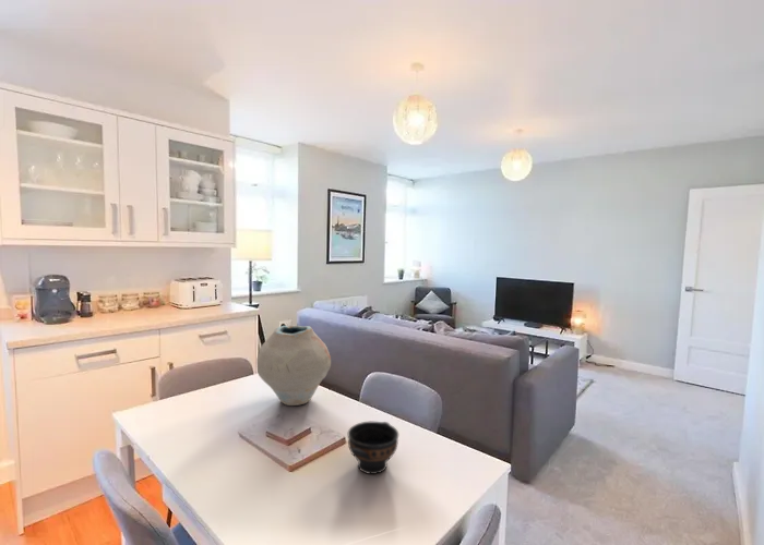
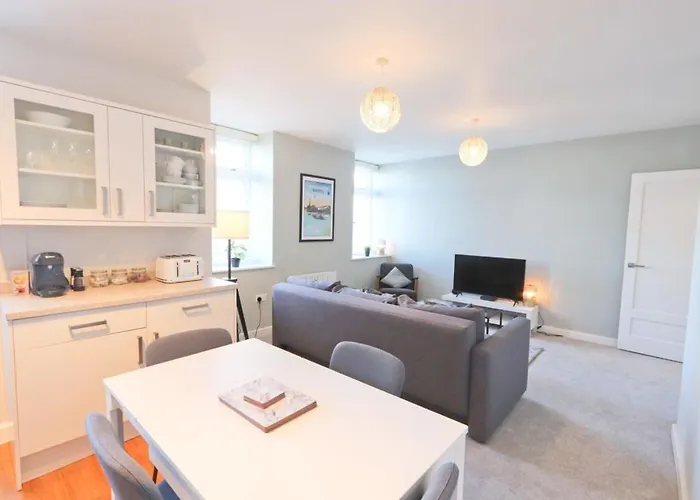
- bowl (371, 449)
- vase (294, 364)
